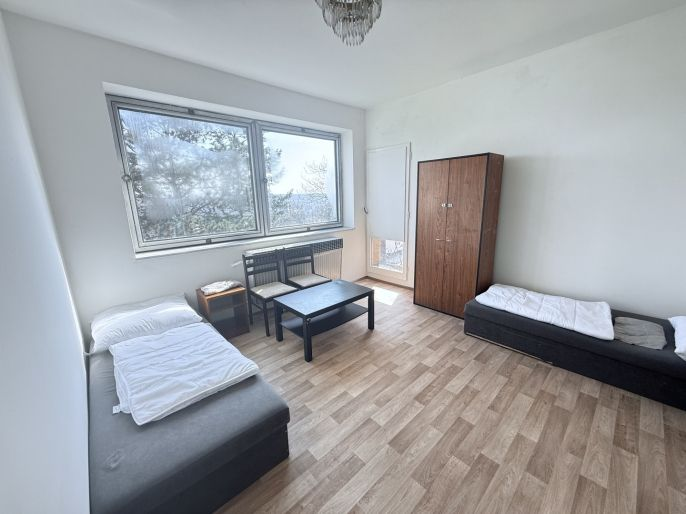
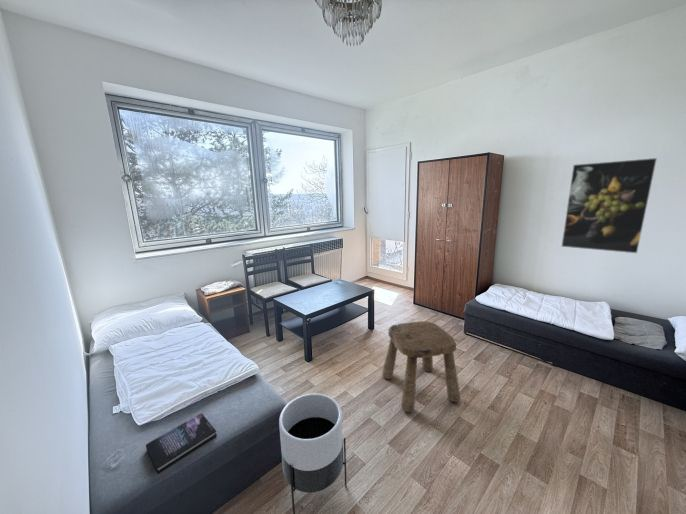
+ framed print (604, 207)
+ stool (422, 361)
+ book (182, 440)
+ planter (312, 451)
